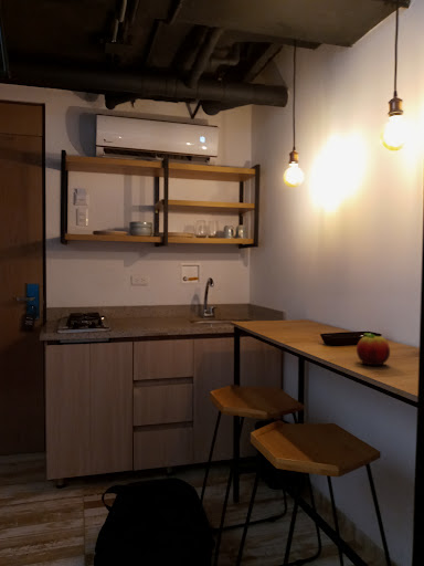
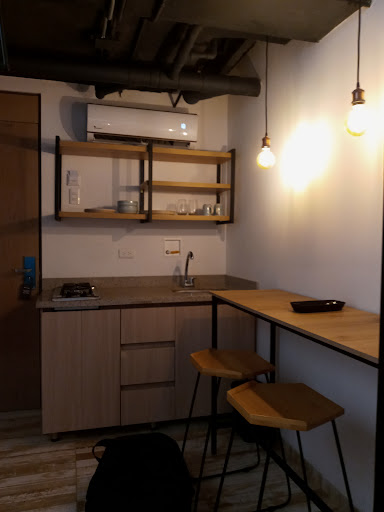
- fruit (372, 348)
